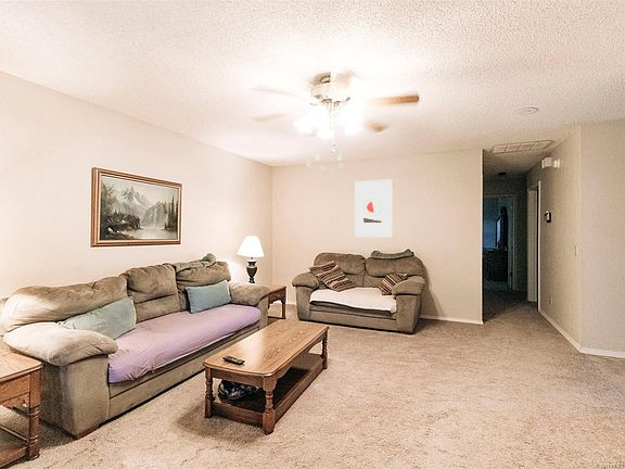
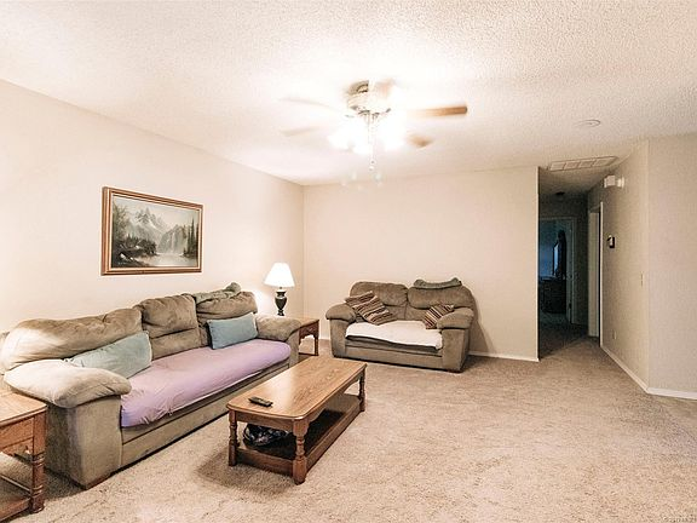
- wall art (372, 208)
